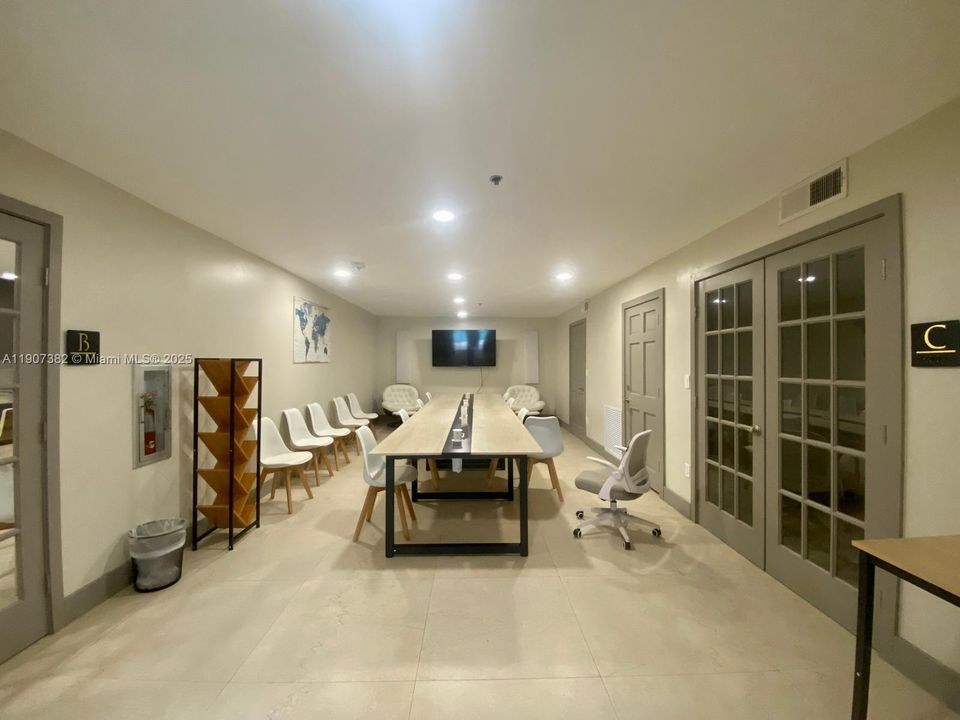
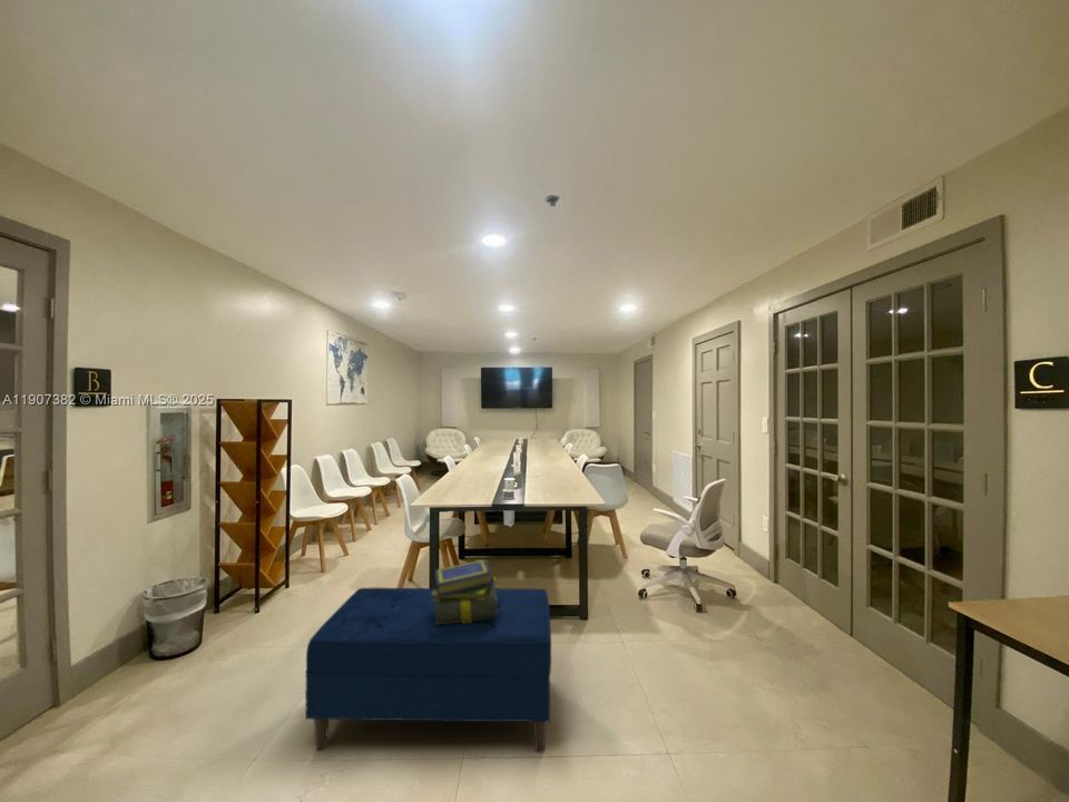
+ stack of books (464, 590)
+ bench (441, 662)
